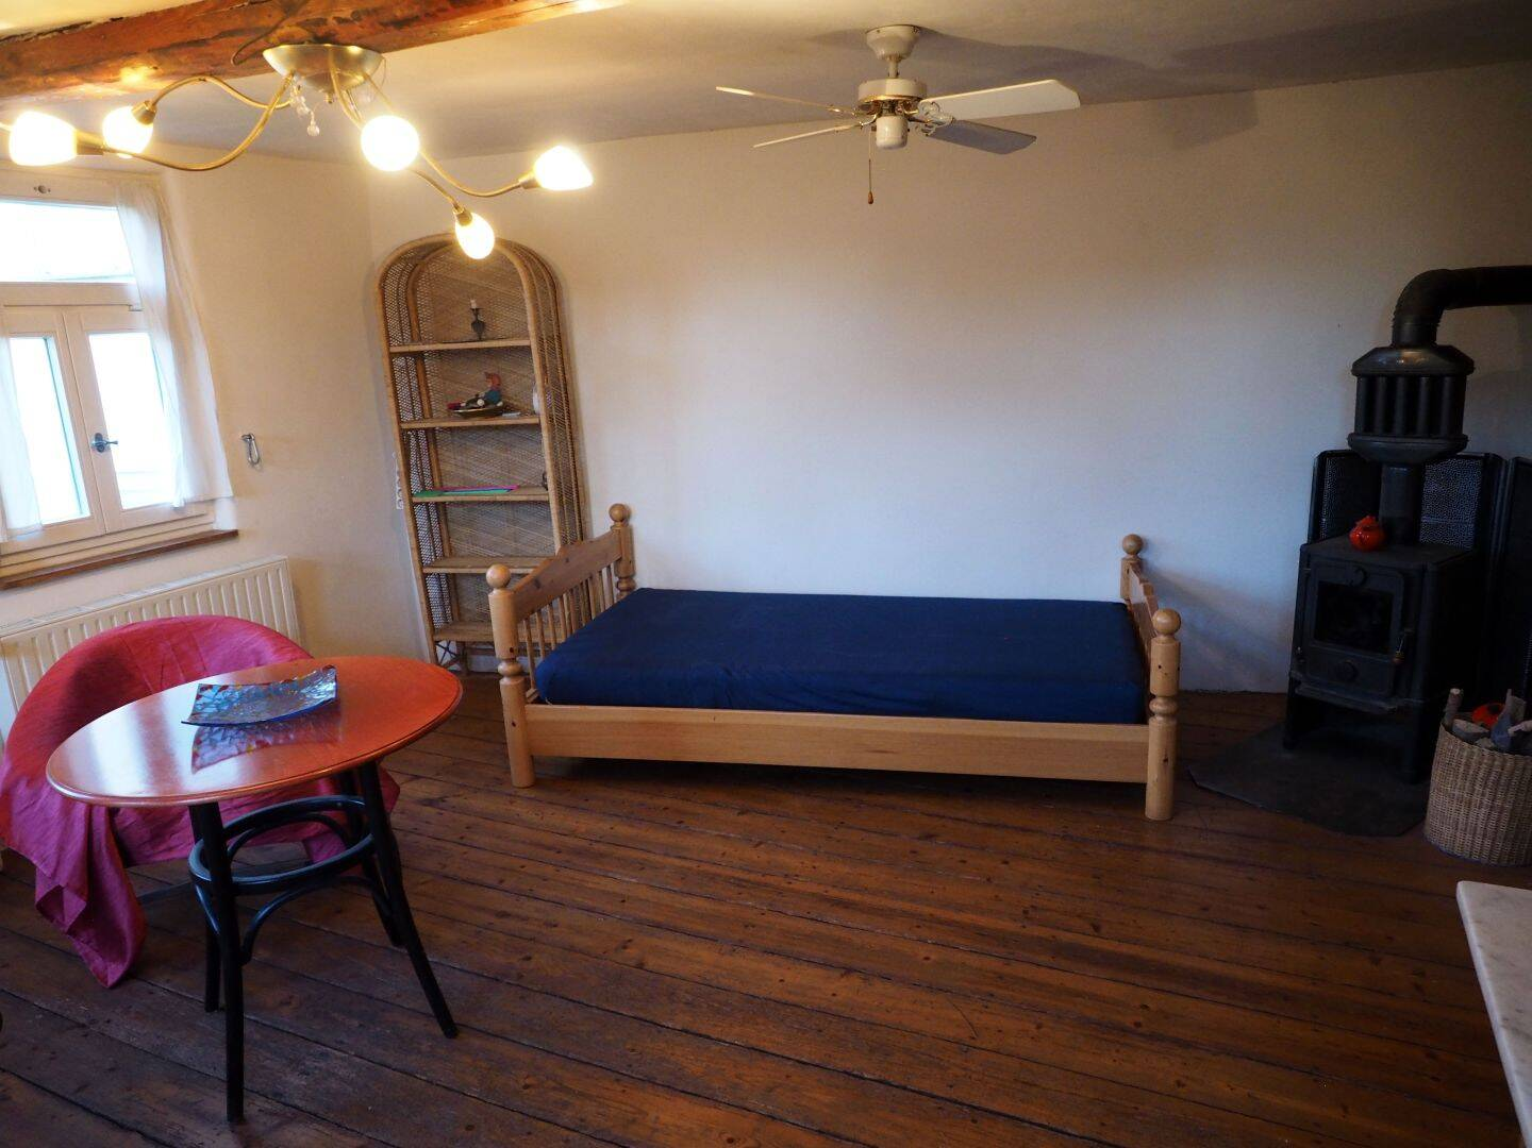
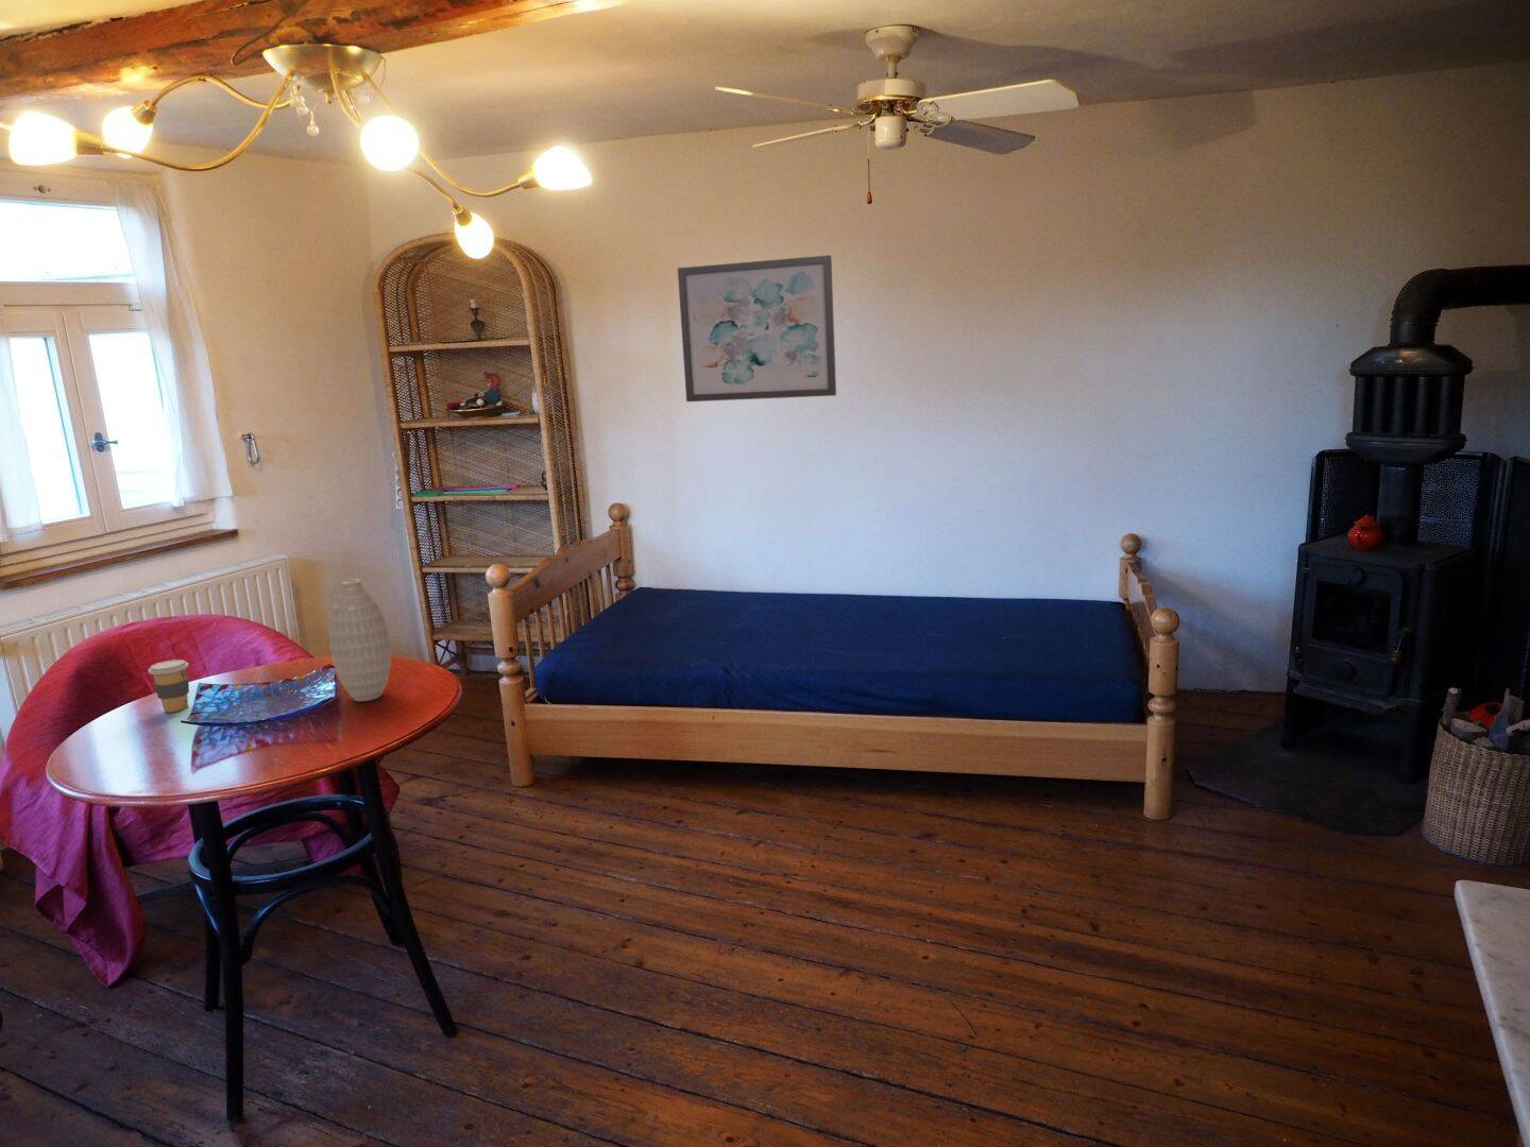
+ vase (359, 640)
+ wall art (755, 330)
+ coffee cup (171, 686)
